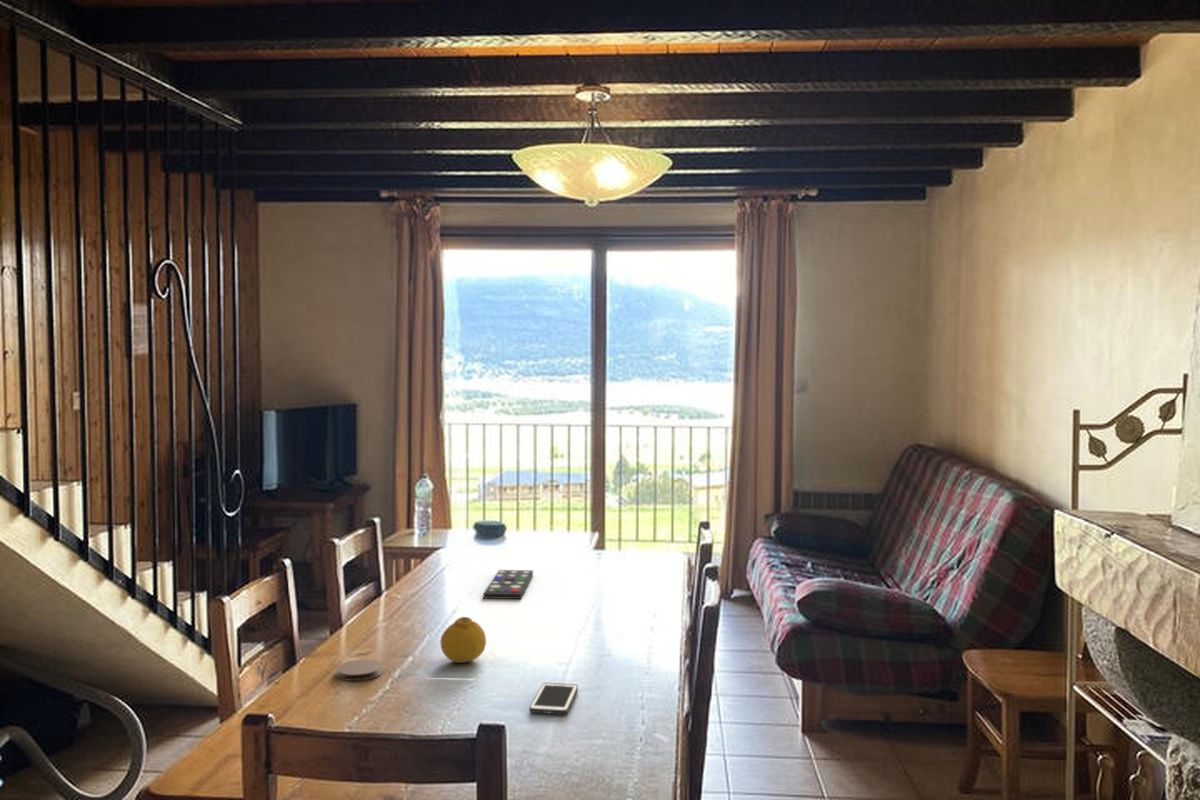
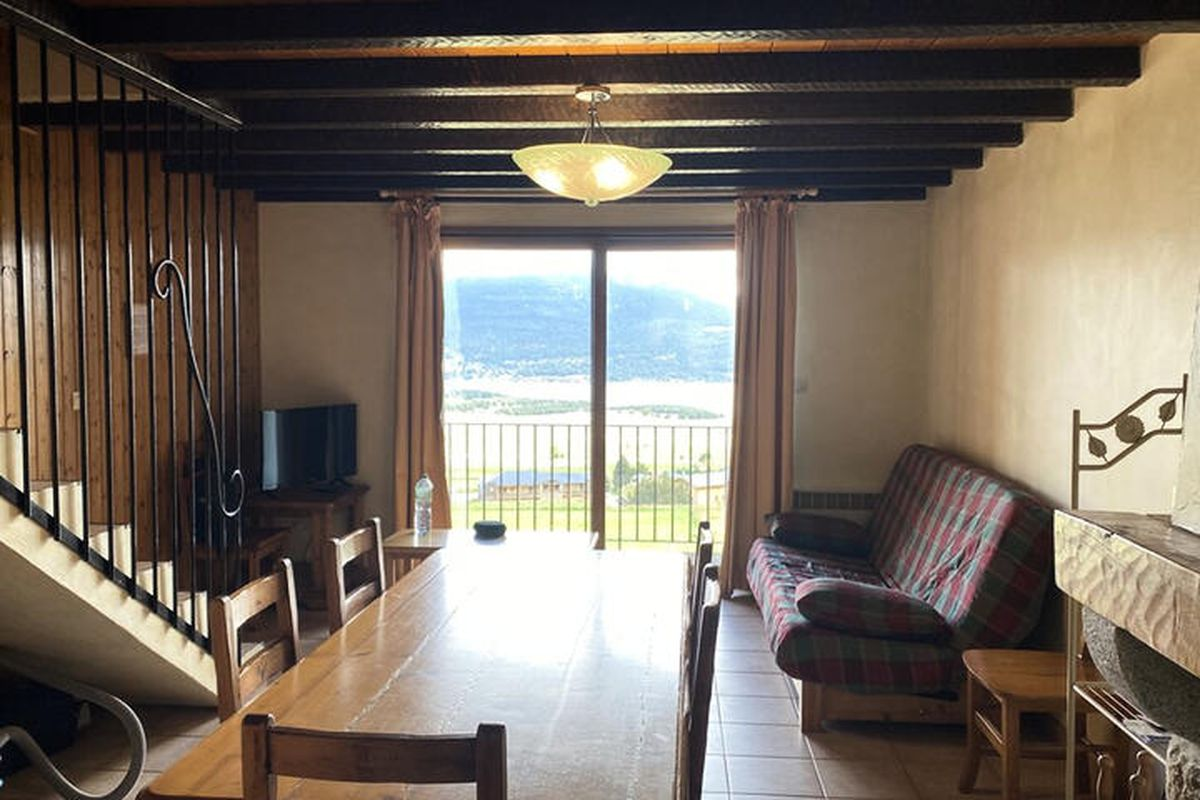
- cell phone (554, 698)
- remote control (509, 582)
- coaster (359, 669)
- fruit (463, 639)
